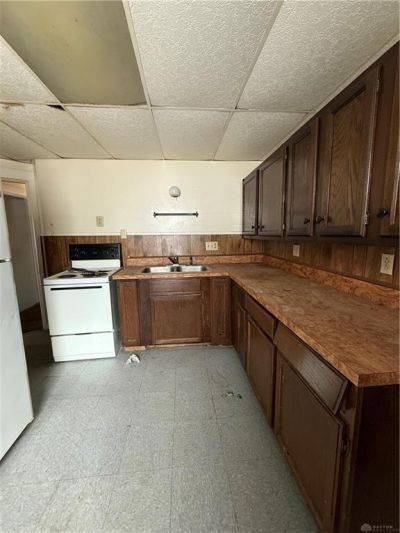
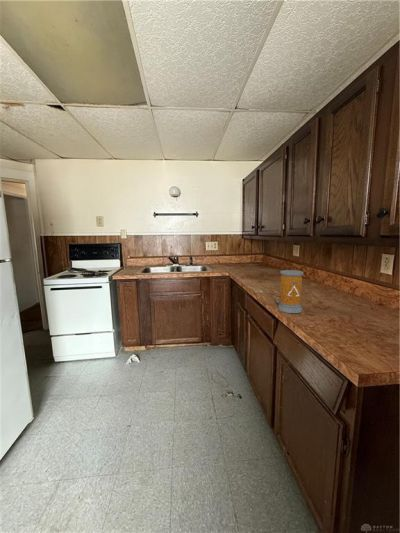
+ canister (288, 289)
